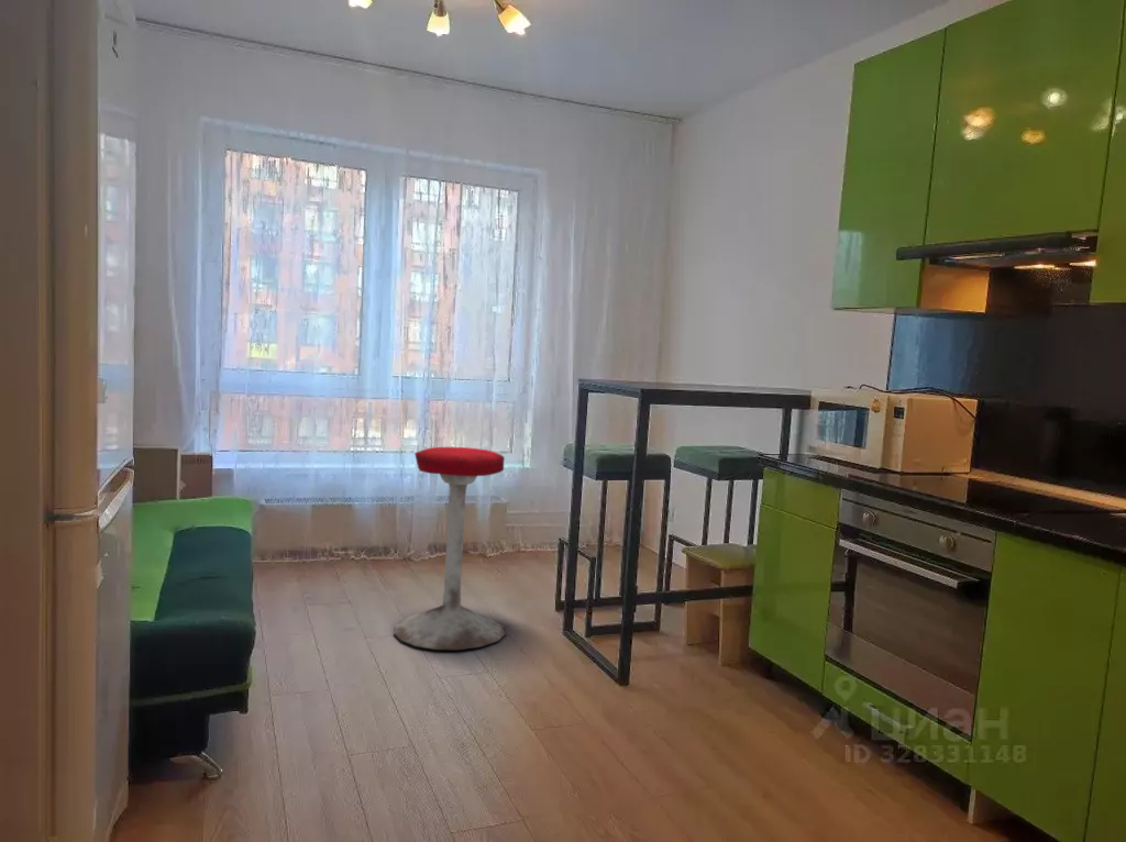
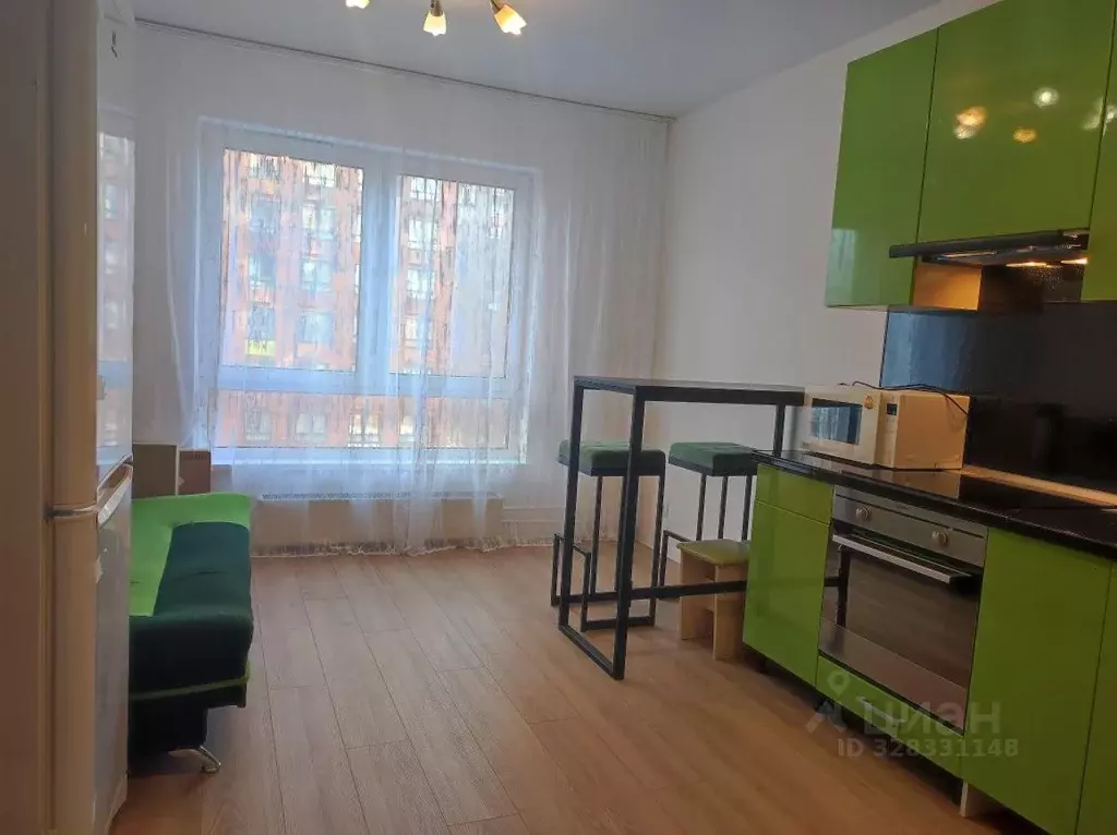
- stool (453, 542)
